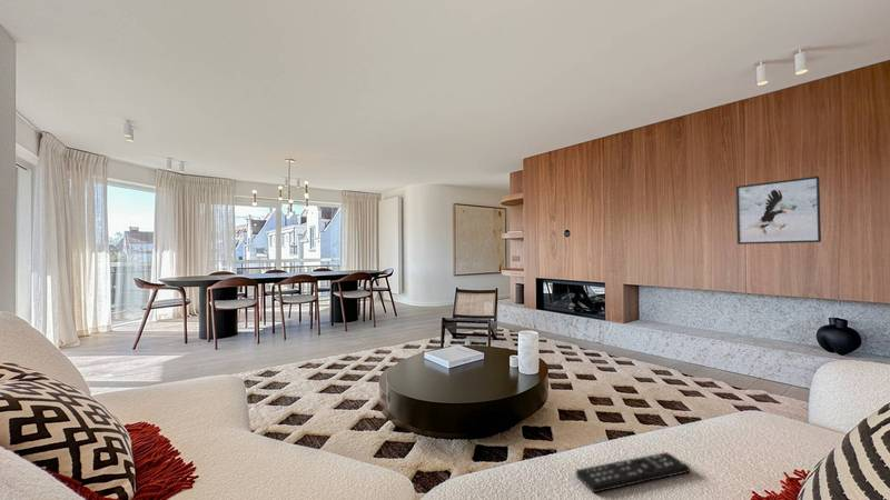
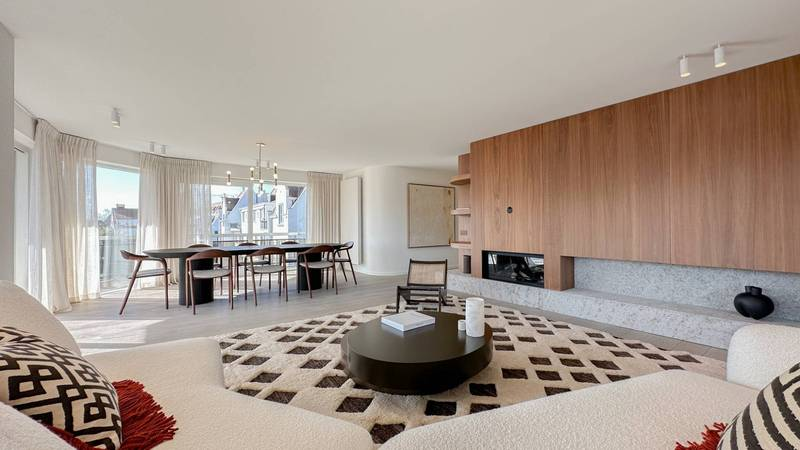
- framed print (775, 212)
- remote control (633, 470)
